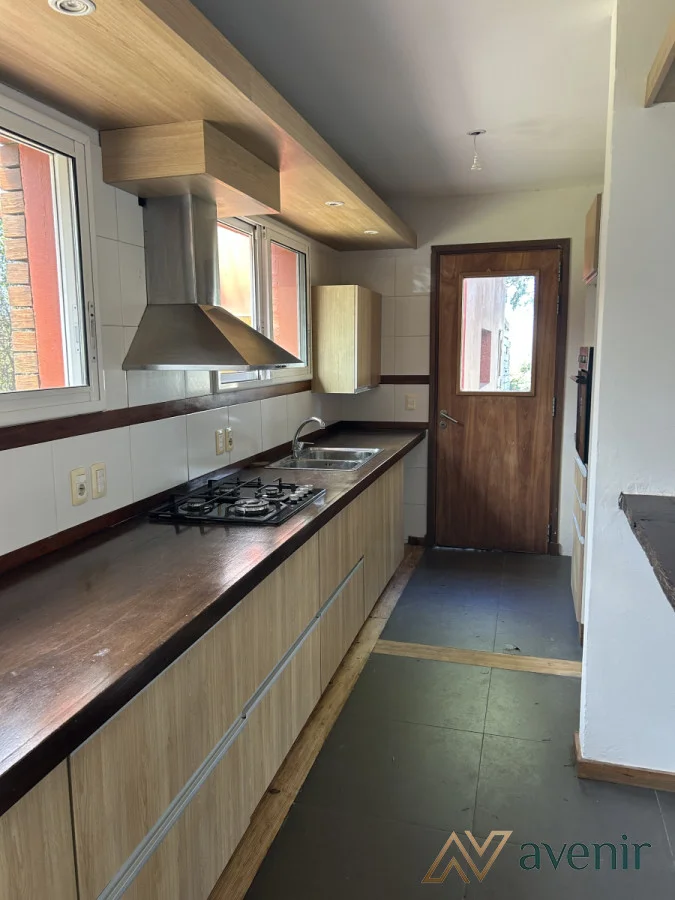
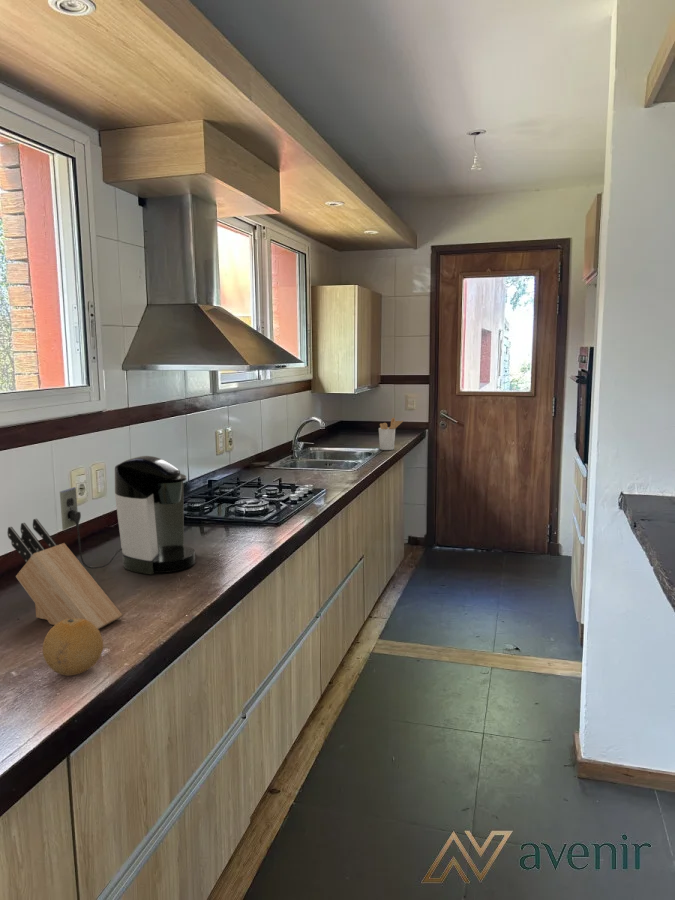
+ fruit (73, 645)
+ coffee maker (140, 515)
+ utensil holder (390, 433)
+ knife block (60, 572)
